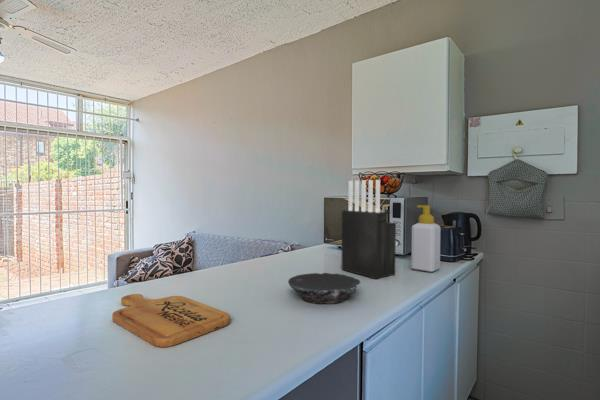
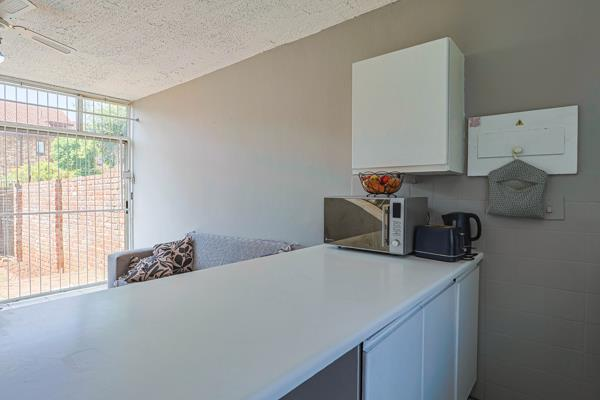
- cutting board (160, 312)
- bowl (323, 288)
- soap bottle (425, 237)
- knife block (370, 226)
